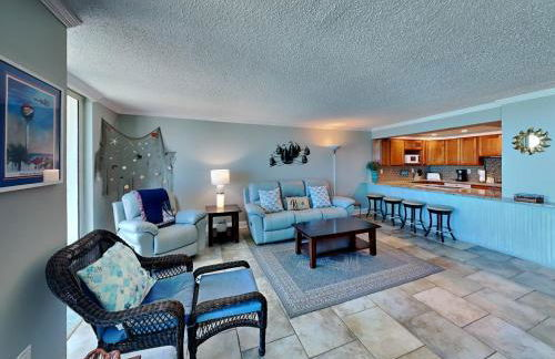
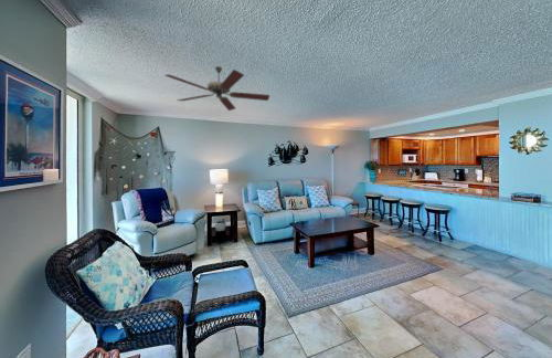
+ ceiling fan (222, 83)
